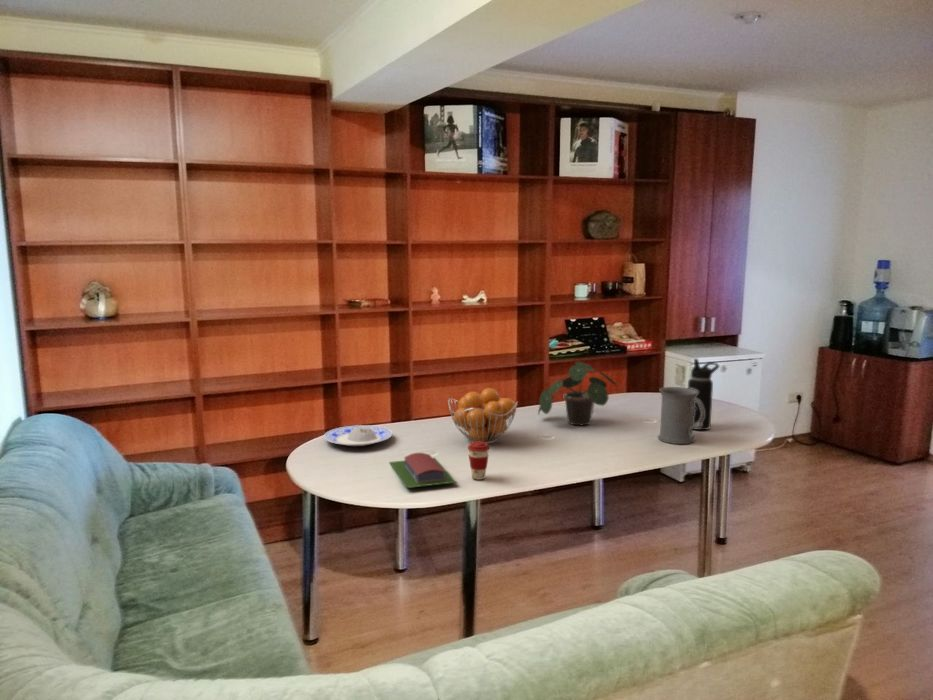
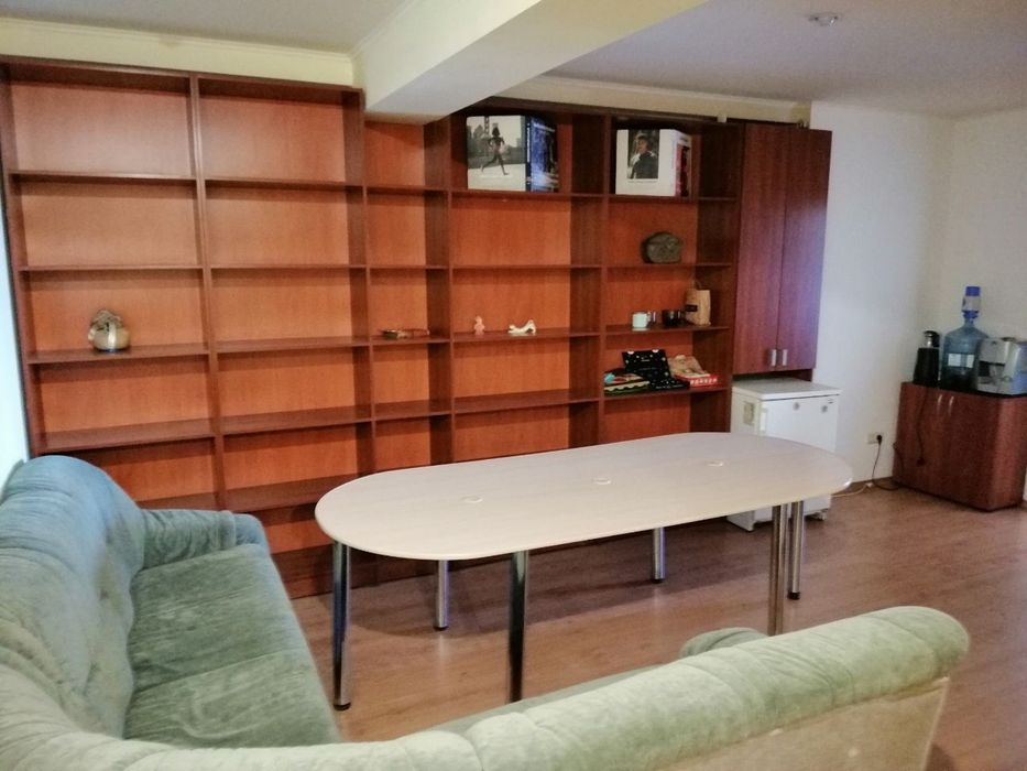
- fruit basket (482, 415)
- plate (358, 434)
- mug (682, 416)
- water bottle (702, 392)
- architectural model (421, 466)
- potted plant (577, 392)
- coffee cup (478, 460)
